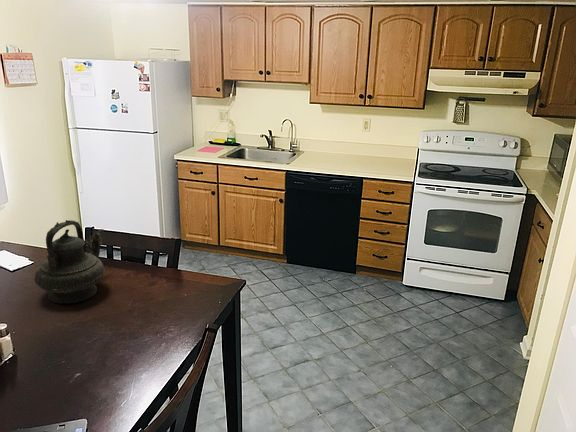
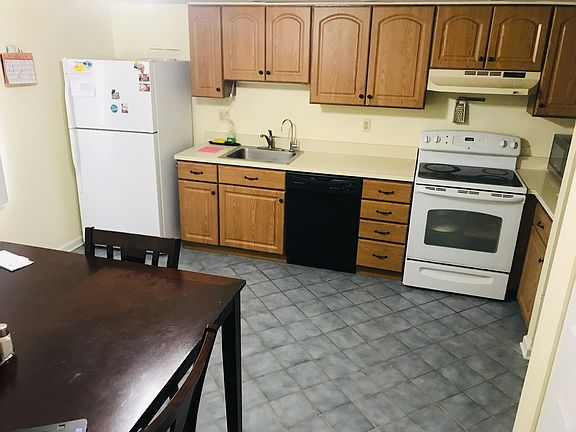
- teapot (77, 254)
